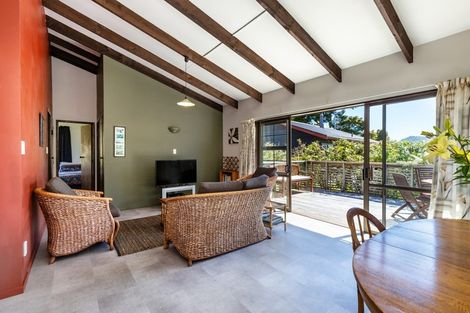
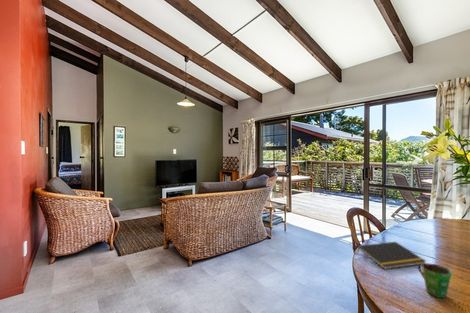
+ cup (432, 279)
+ notepad (390, 254)
